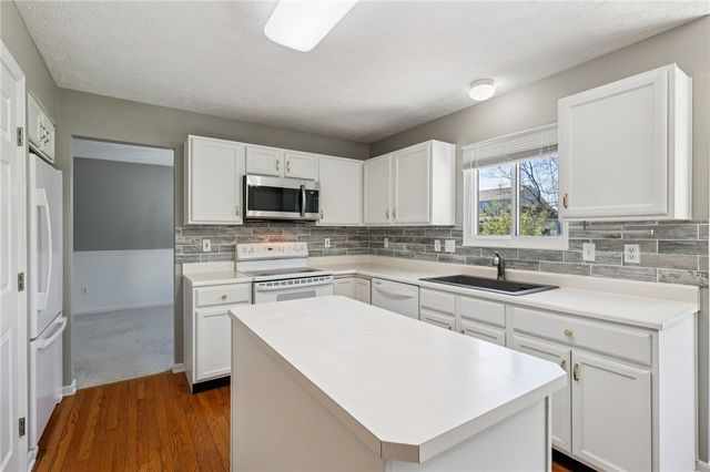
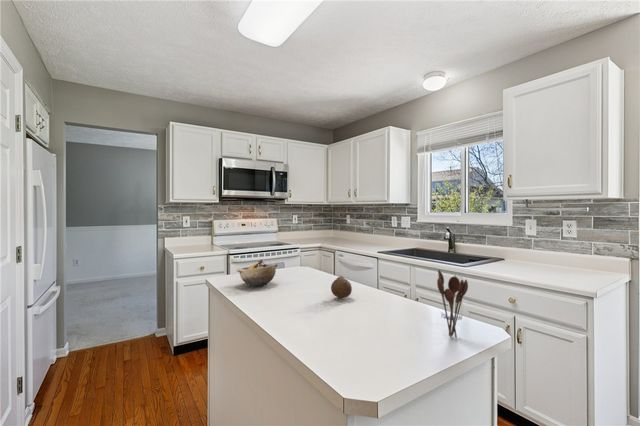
+ bowl (257, 273)
+ utensil holder (450, 303)
+ fruit (341, 287)
